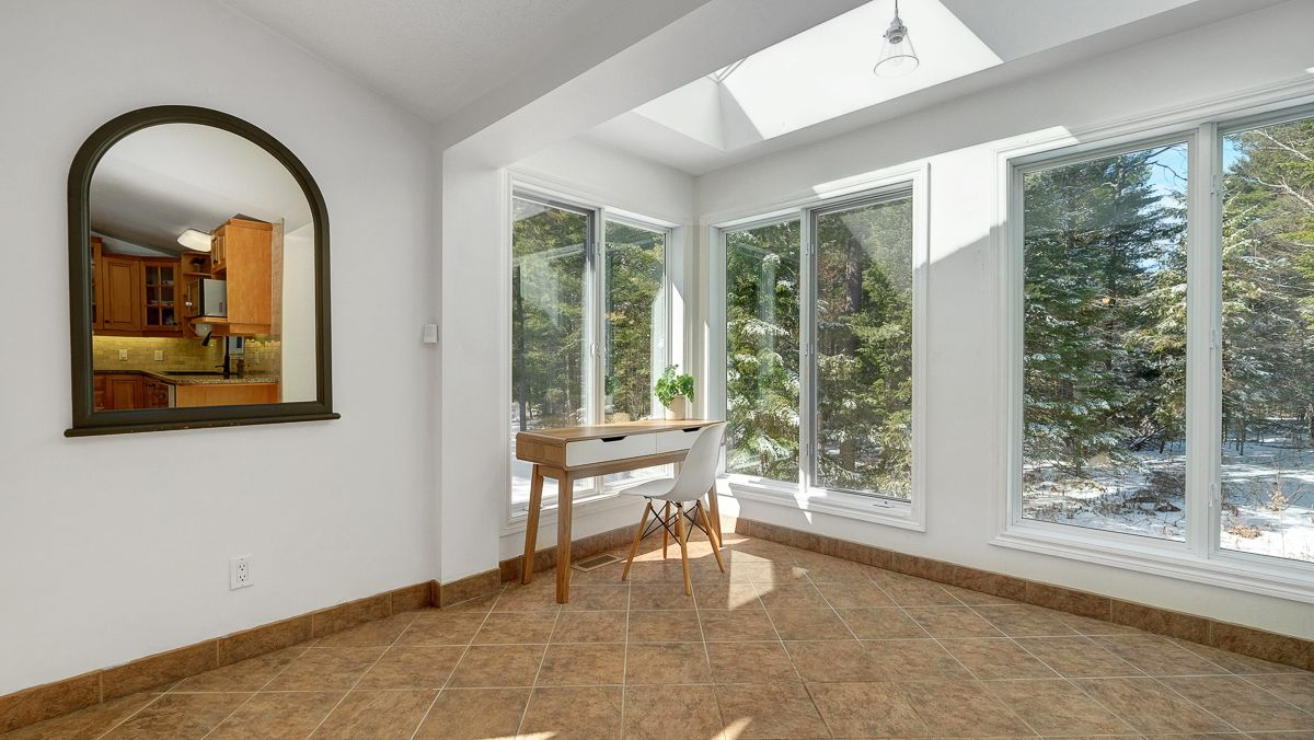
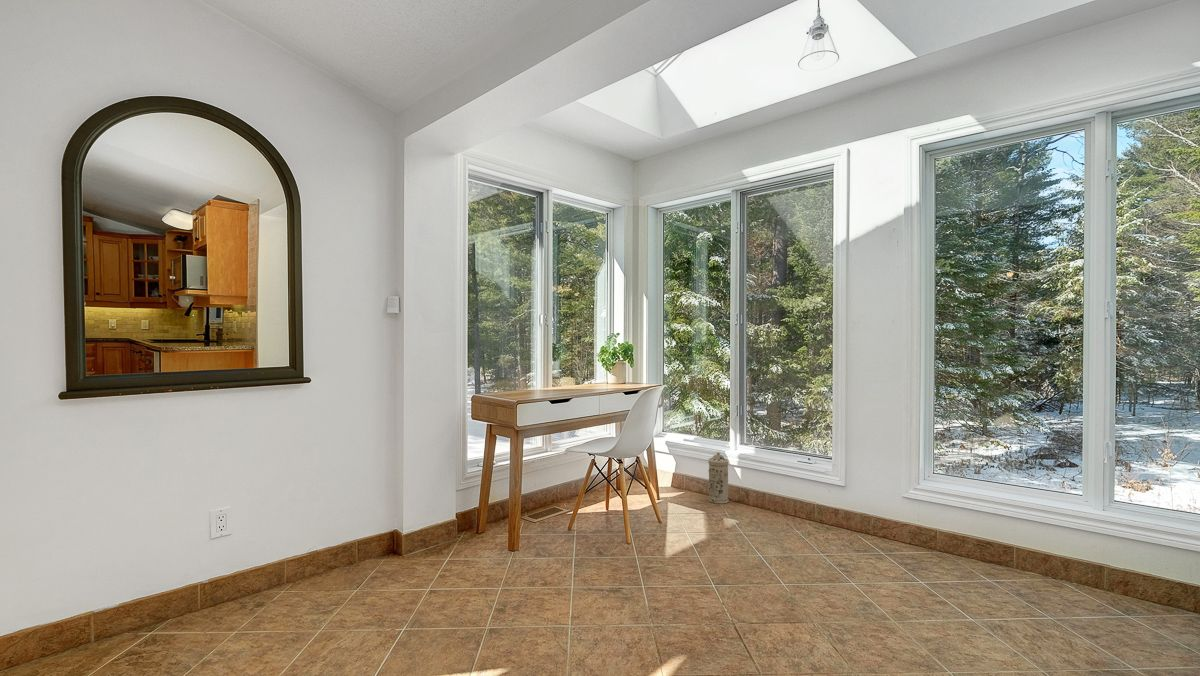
+ water filter (718, 476)
